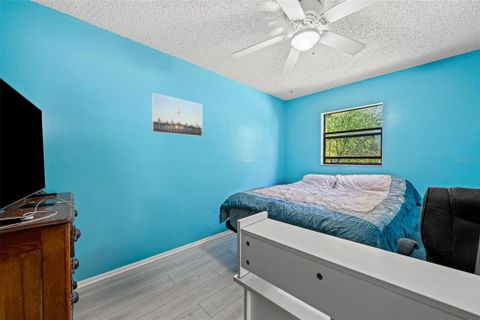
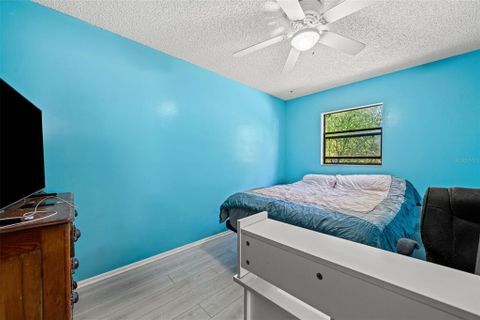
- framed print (179, 117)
